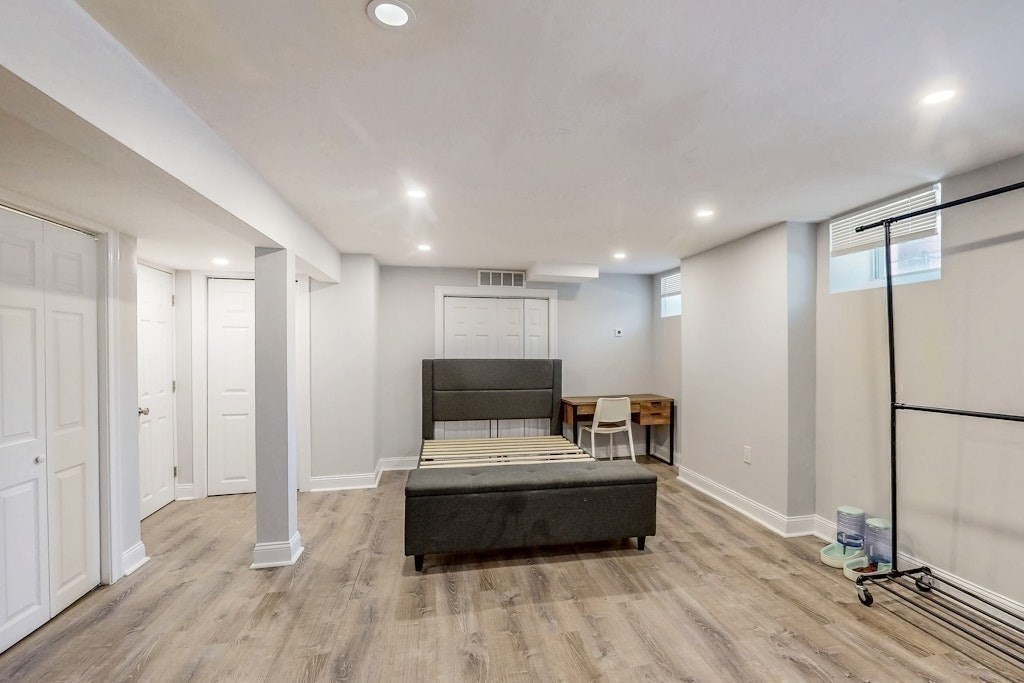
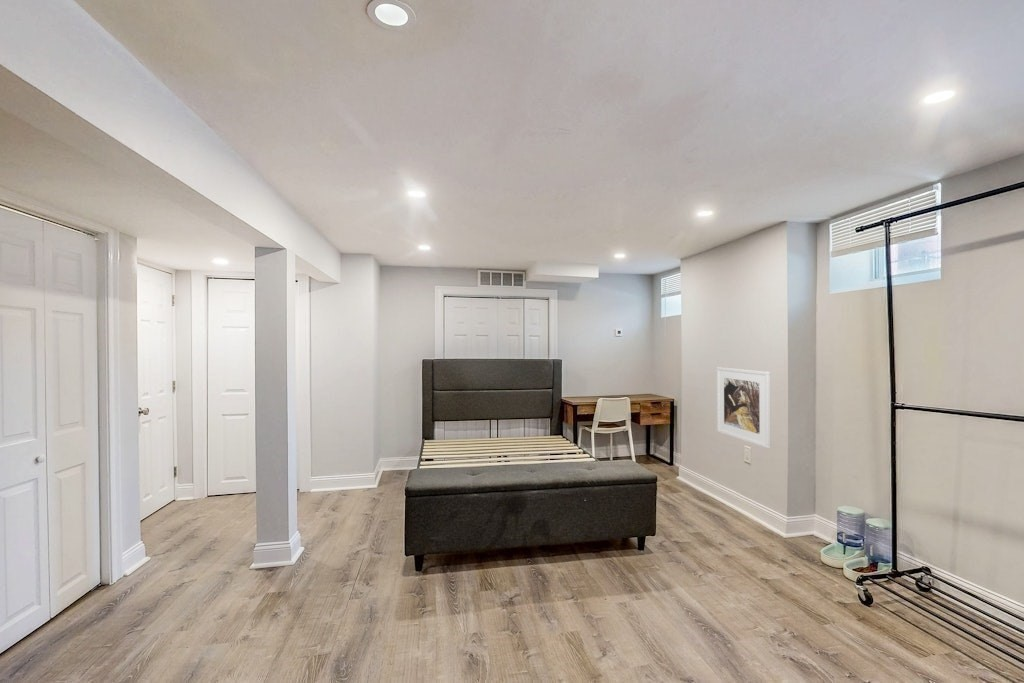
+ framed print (741, 404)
